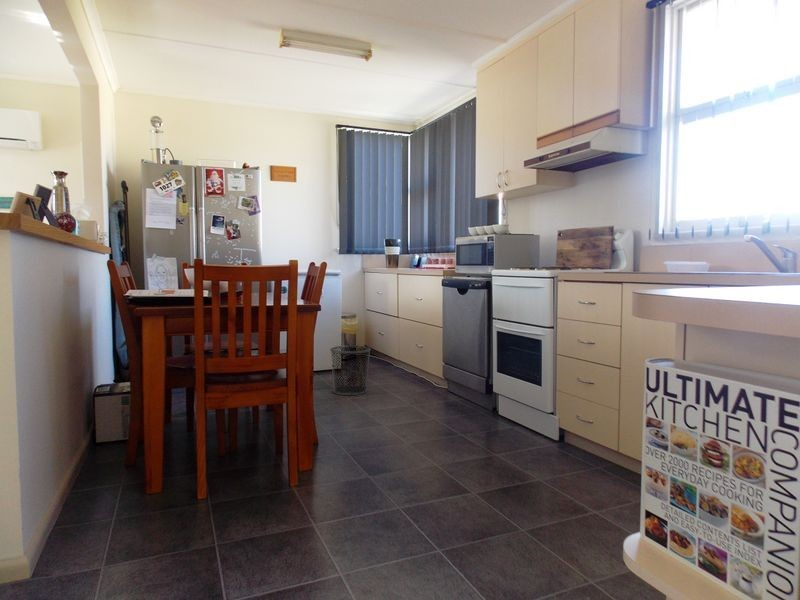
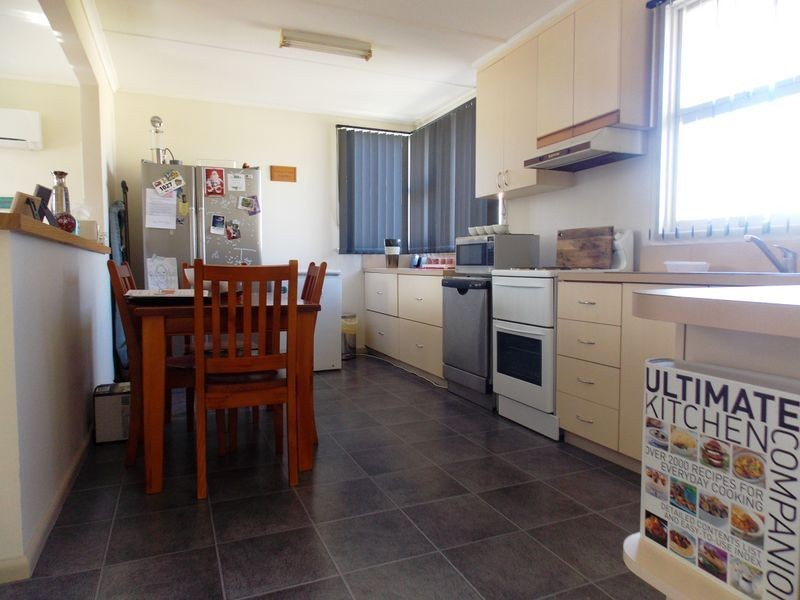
- waste bin (350, 370)
